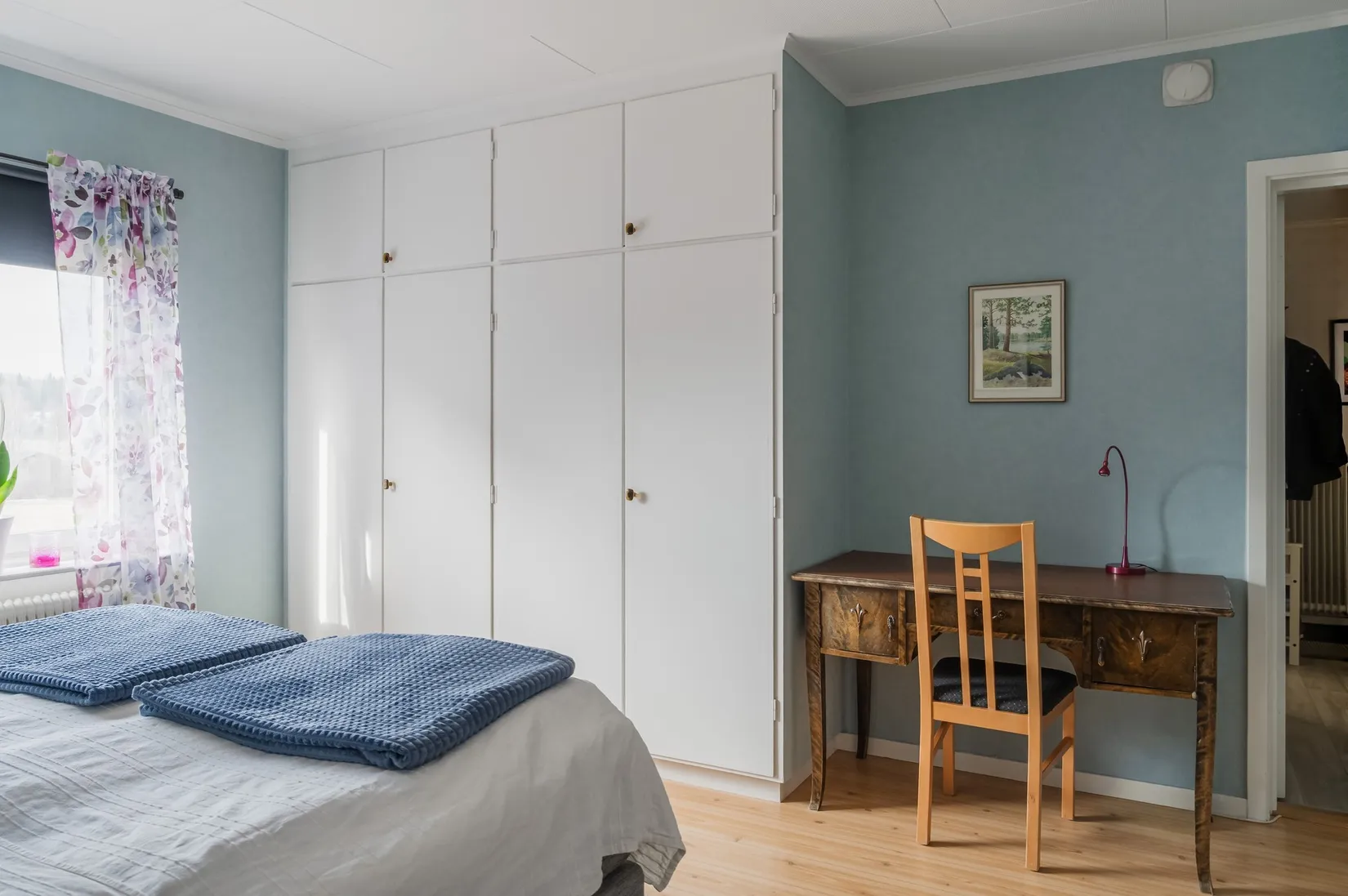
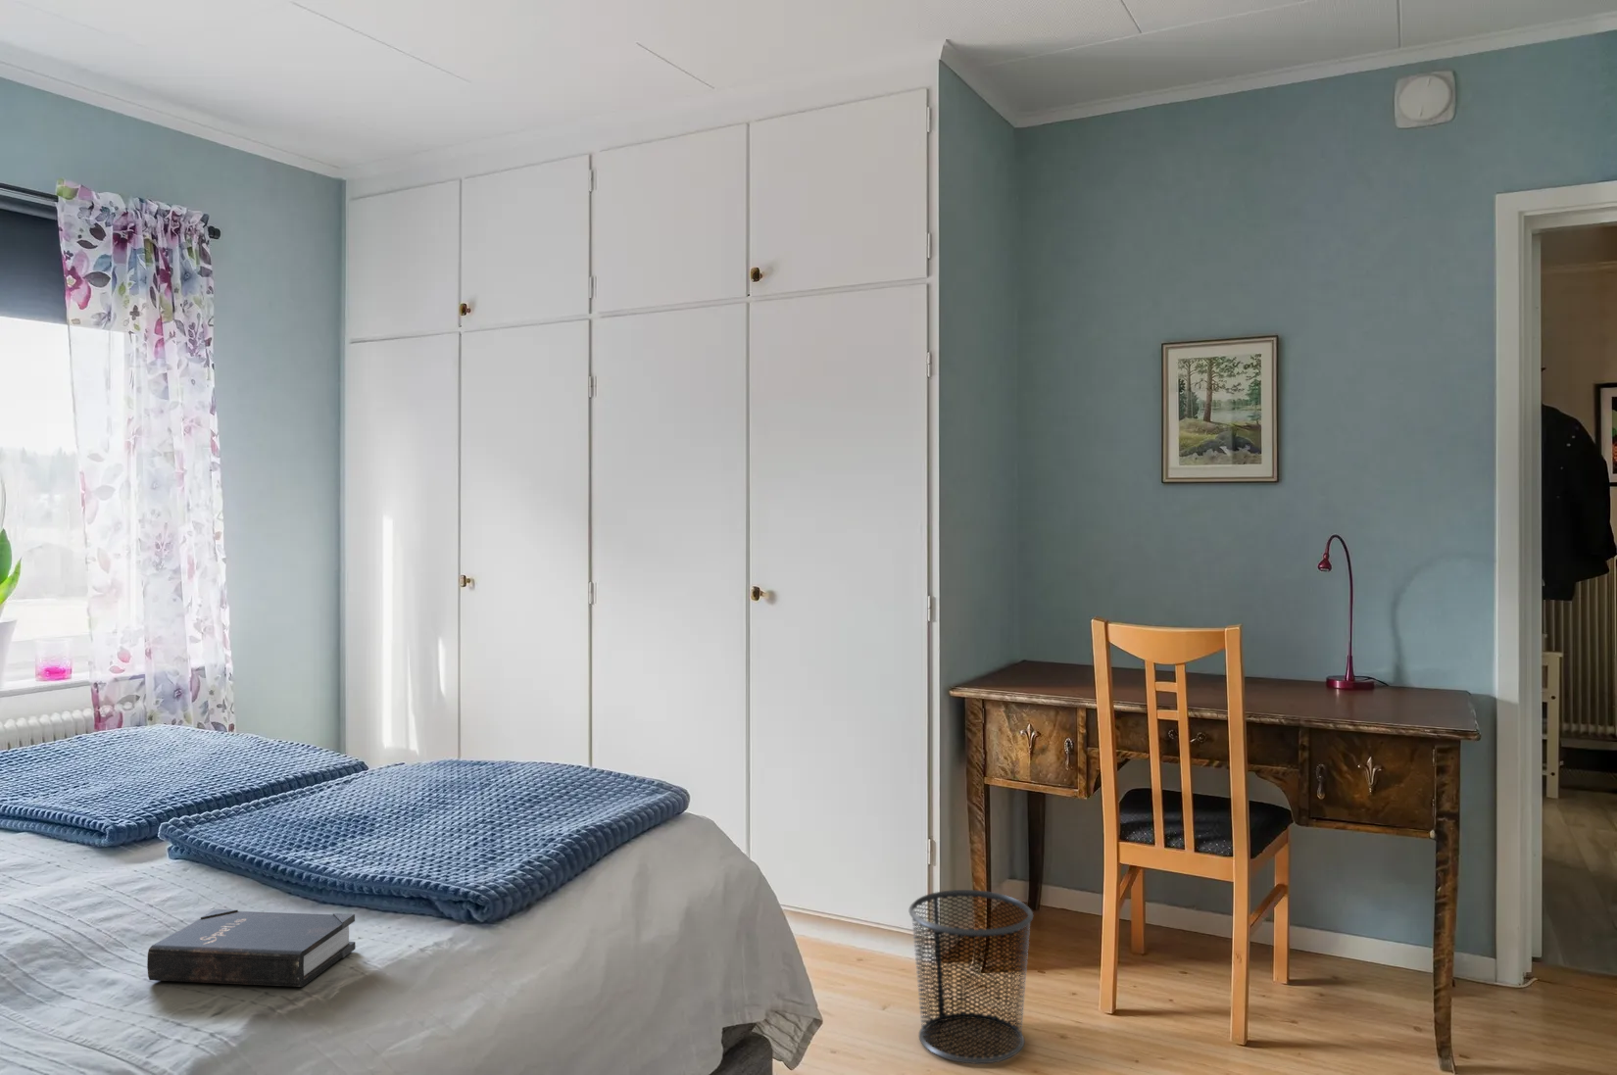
+ waste bin (970, 974)
+ hardback book (254, 947)
